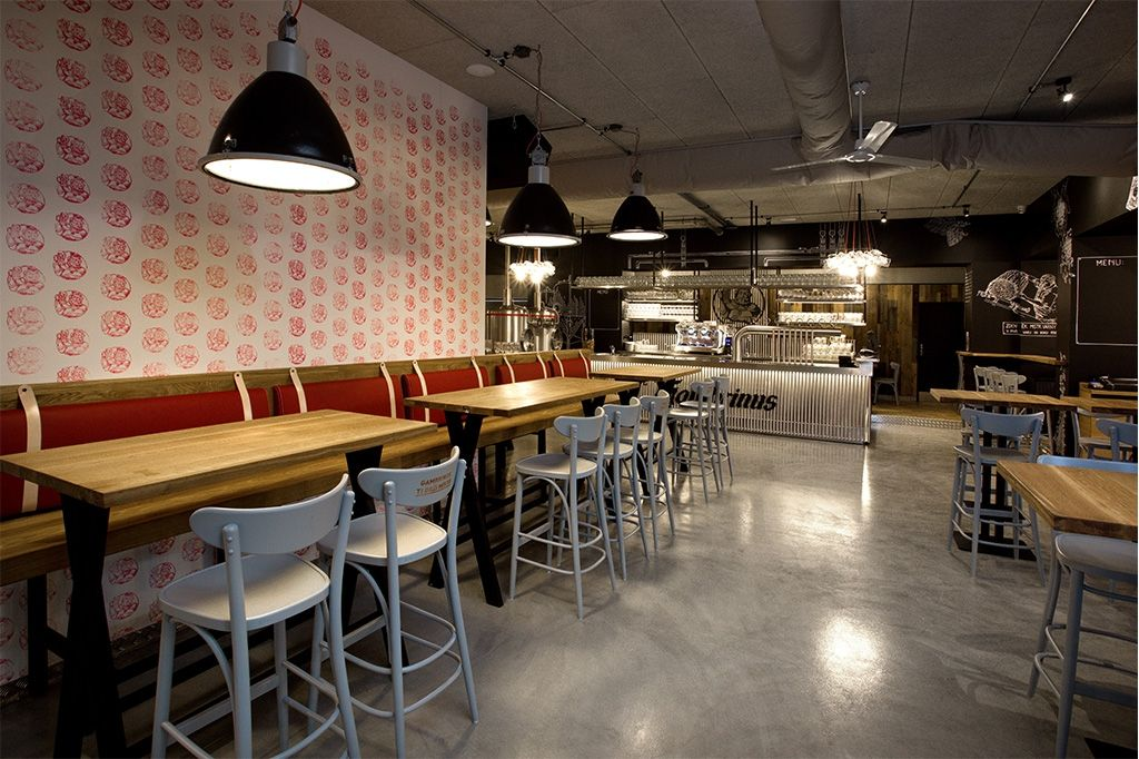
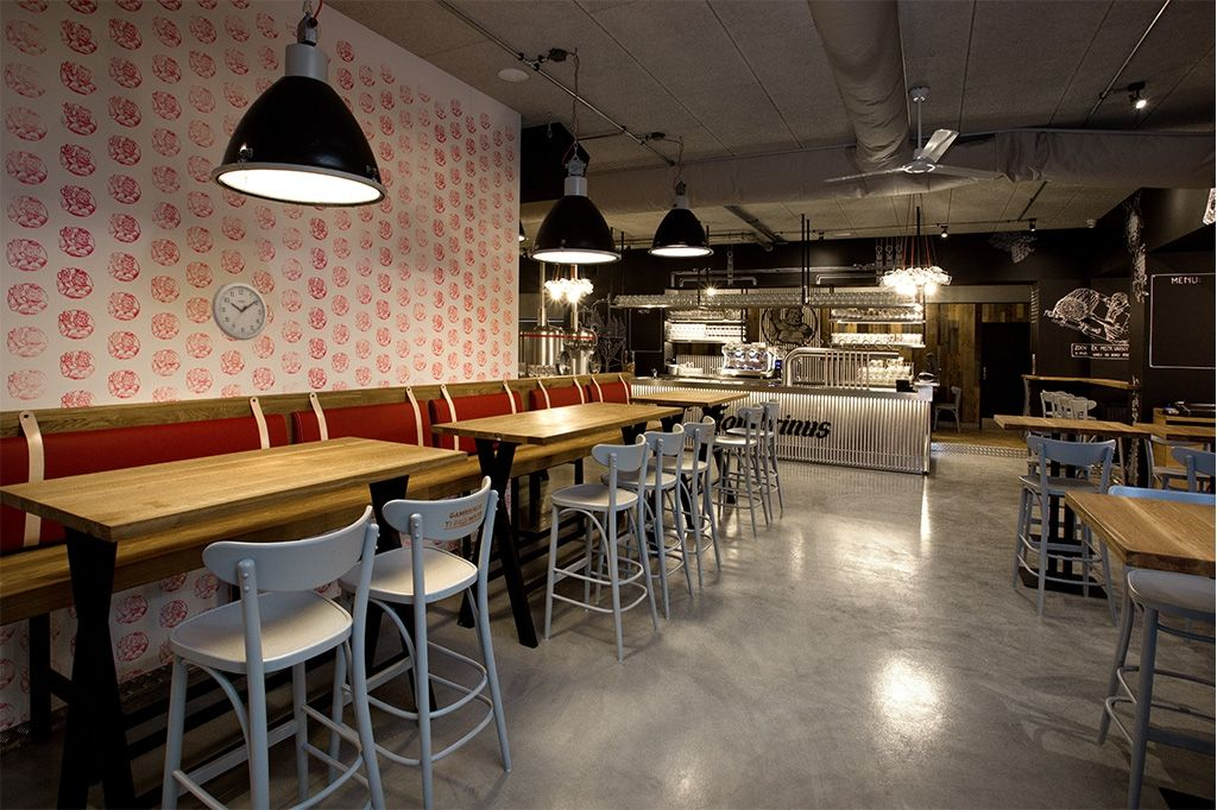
+ wall clock (241, 310)
